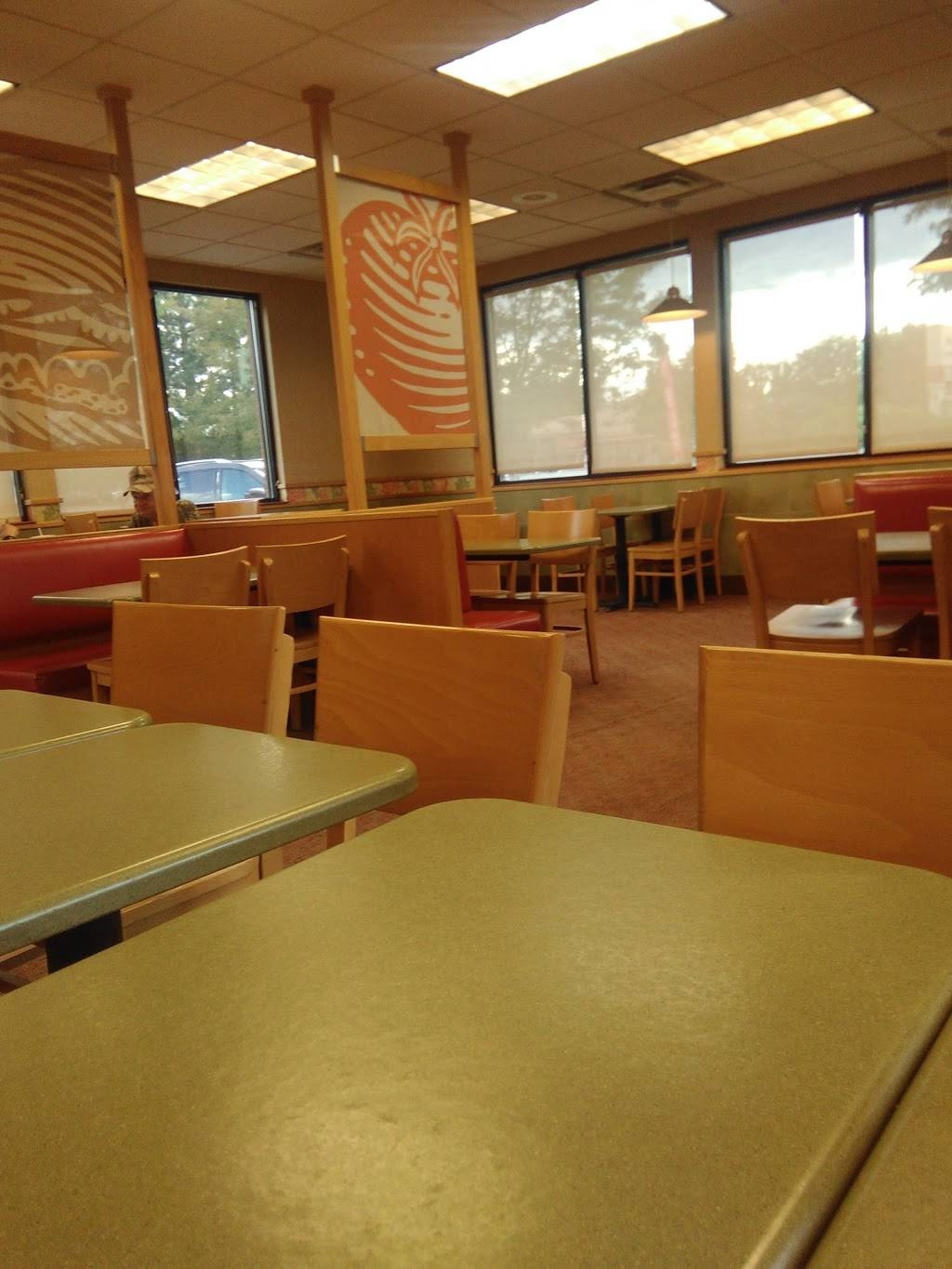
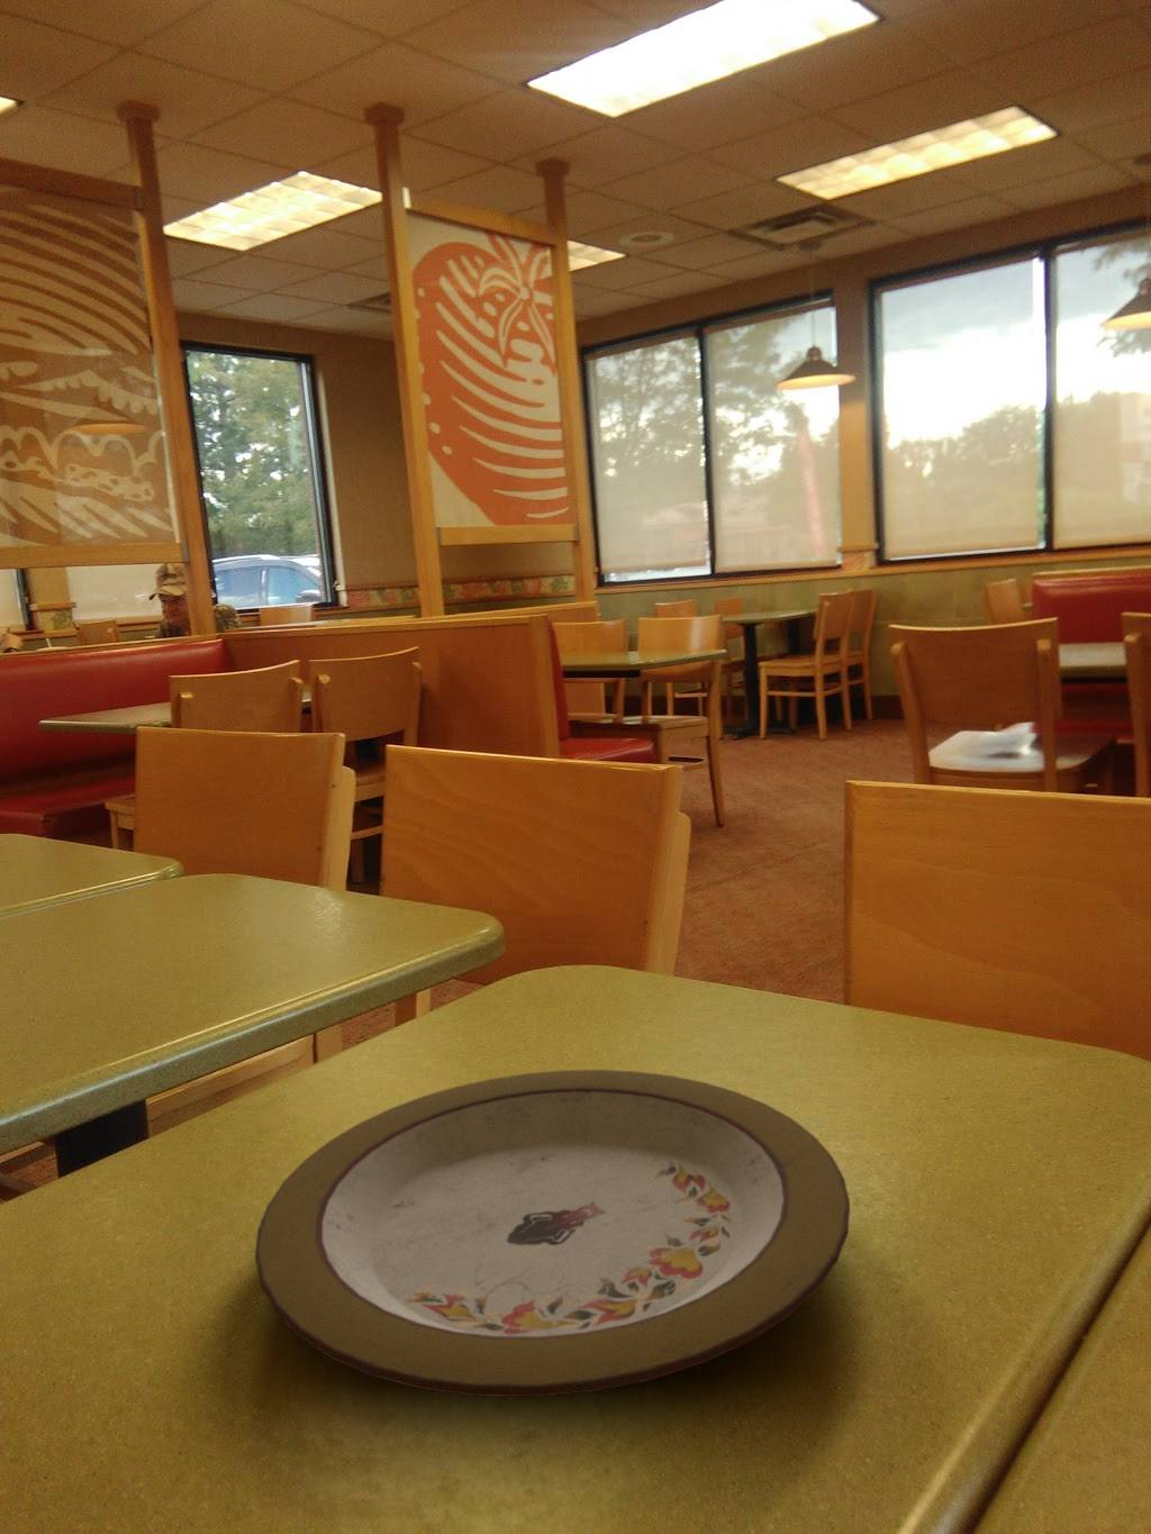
+ plate (554, 1212)
